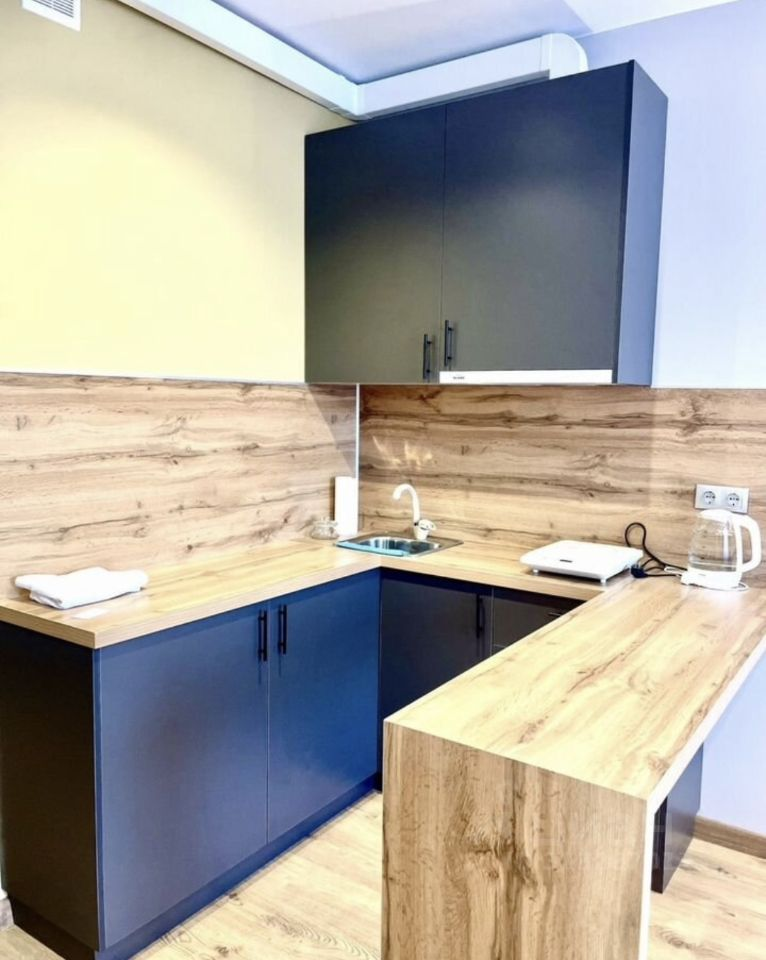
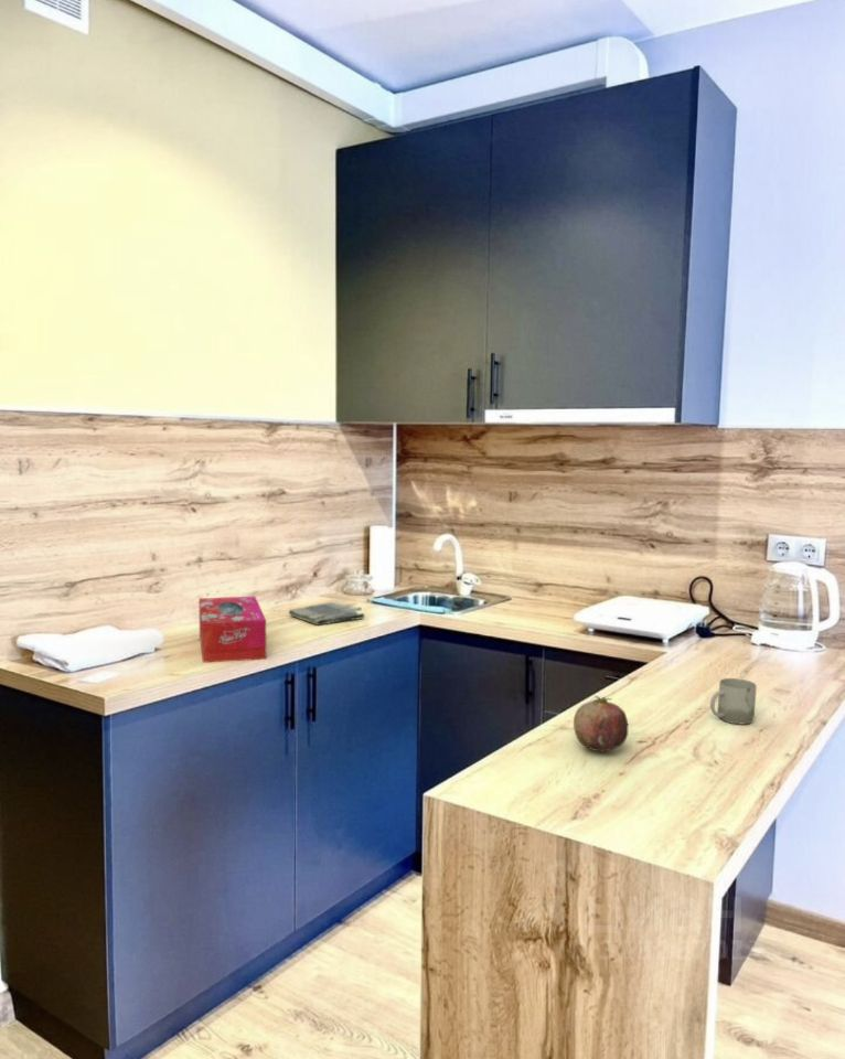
+ cup (730, 702)
+ dish towel (327, 611)
+ tissue box (231, 627)
+ fruit (600, 723)
